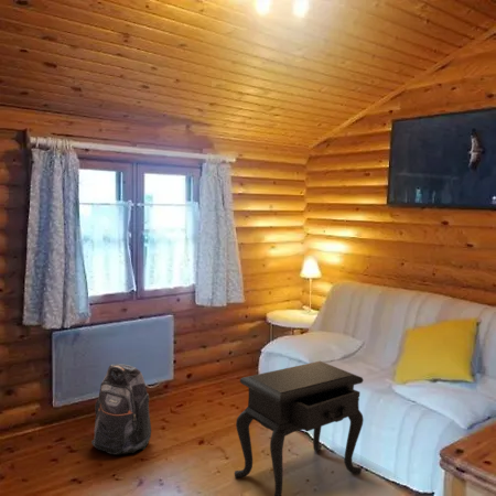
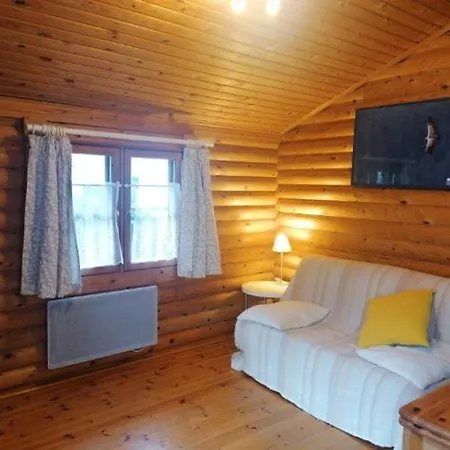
- backpack (121, 405)
- side table (305, 429)
